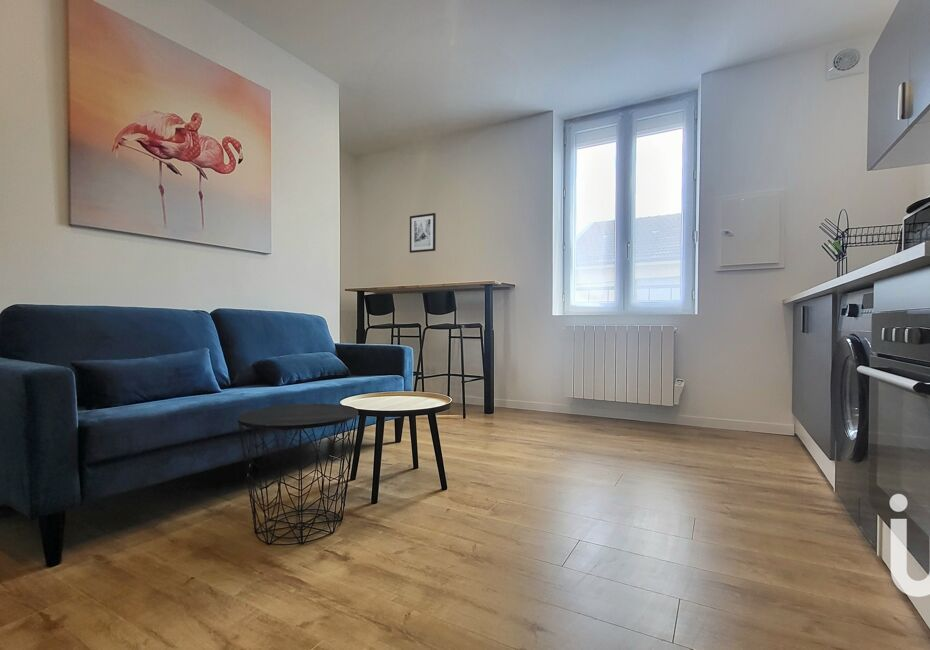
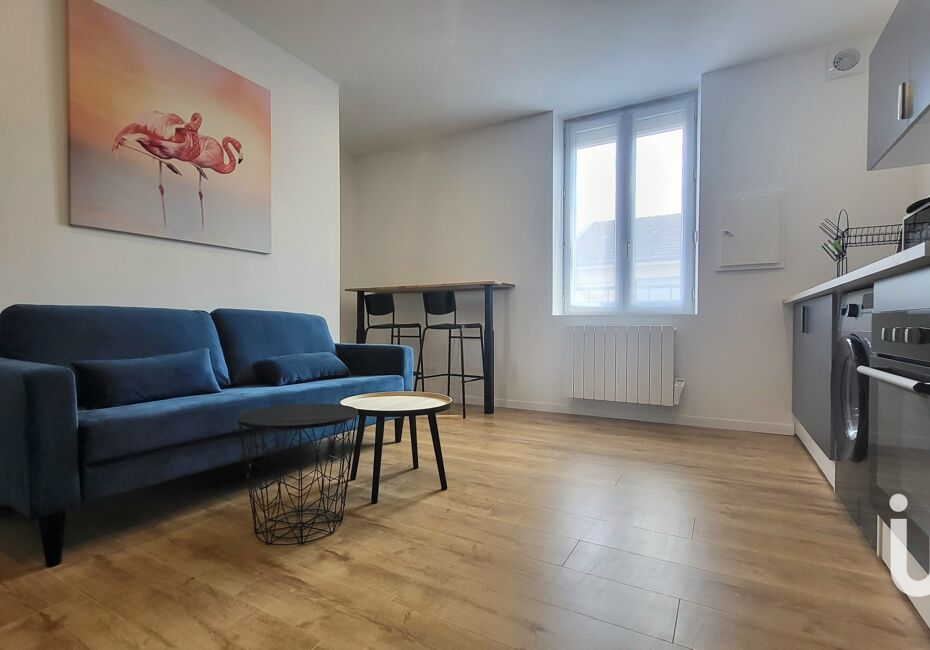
- wall art (422, 233)
